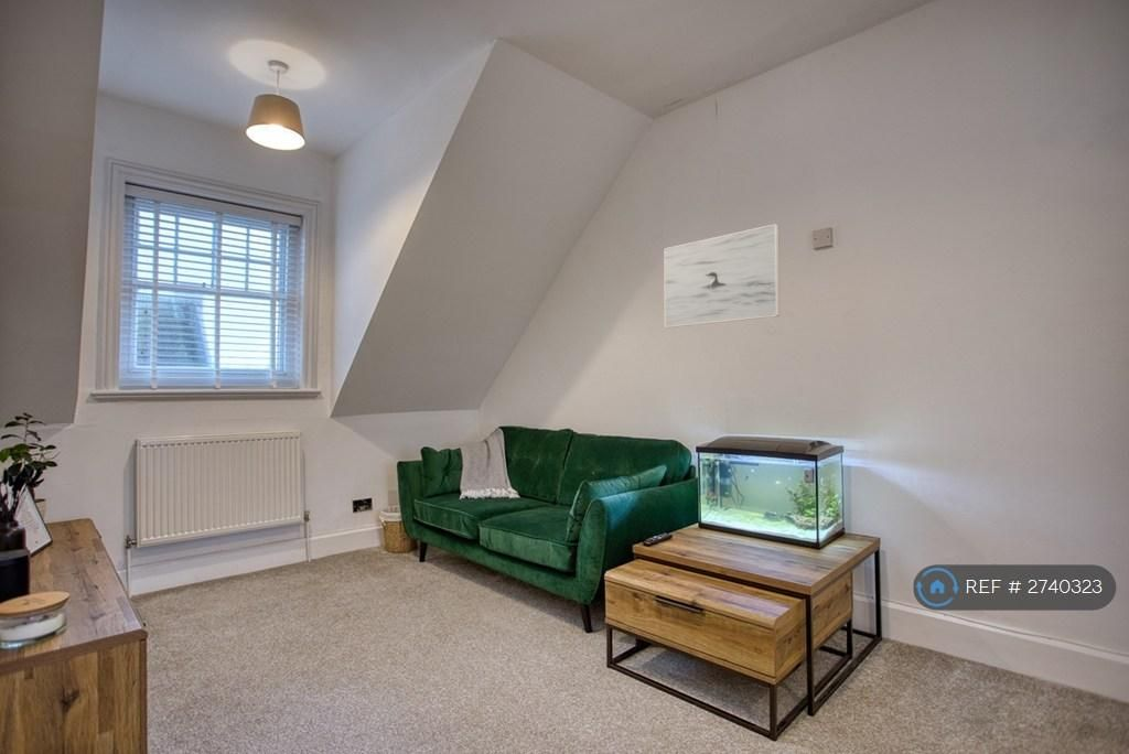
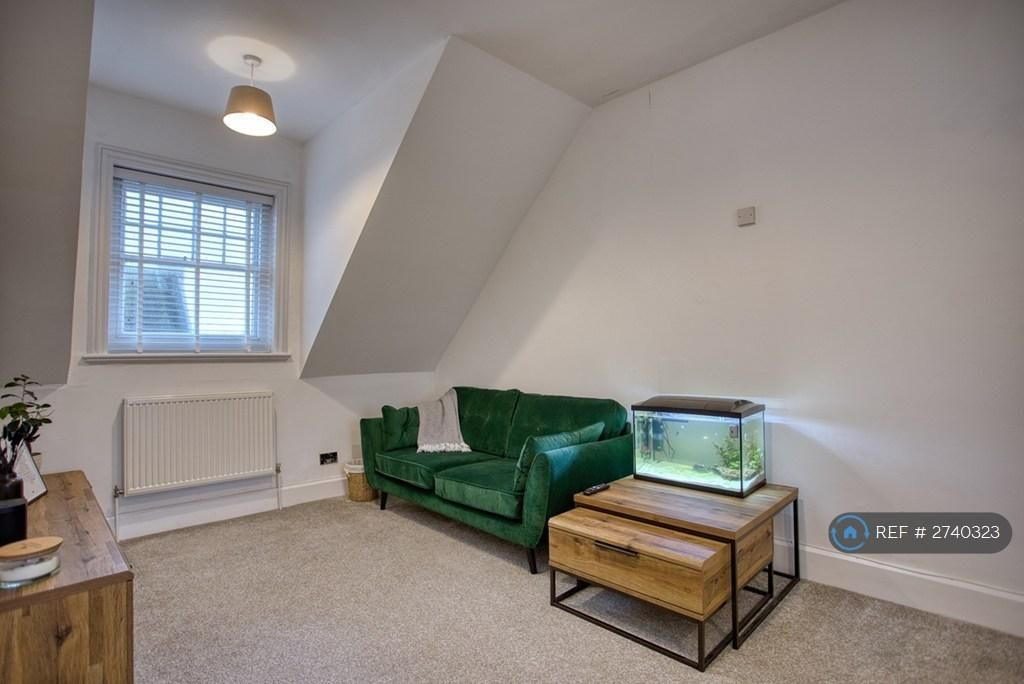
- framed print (717, 279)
